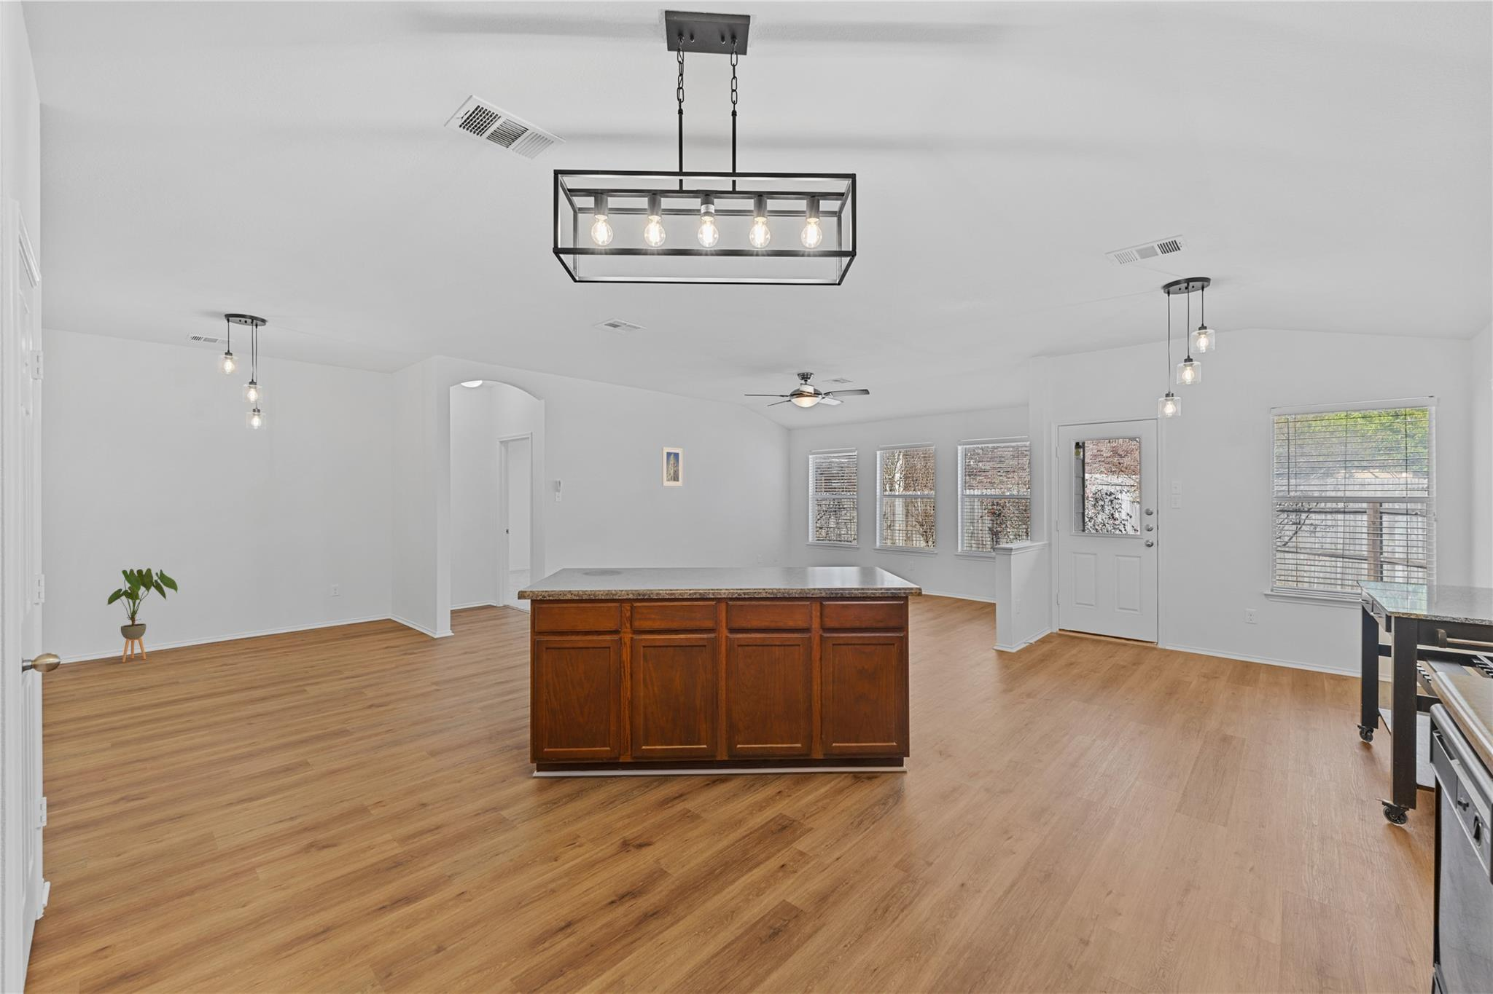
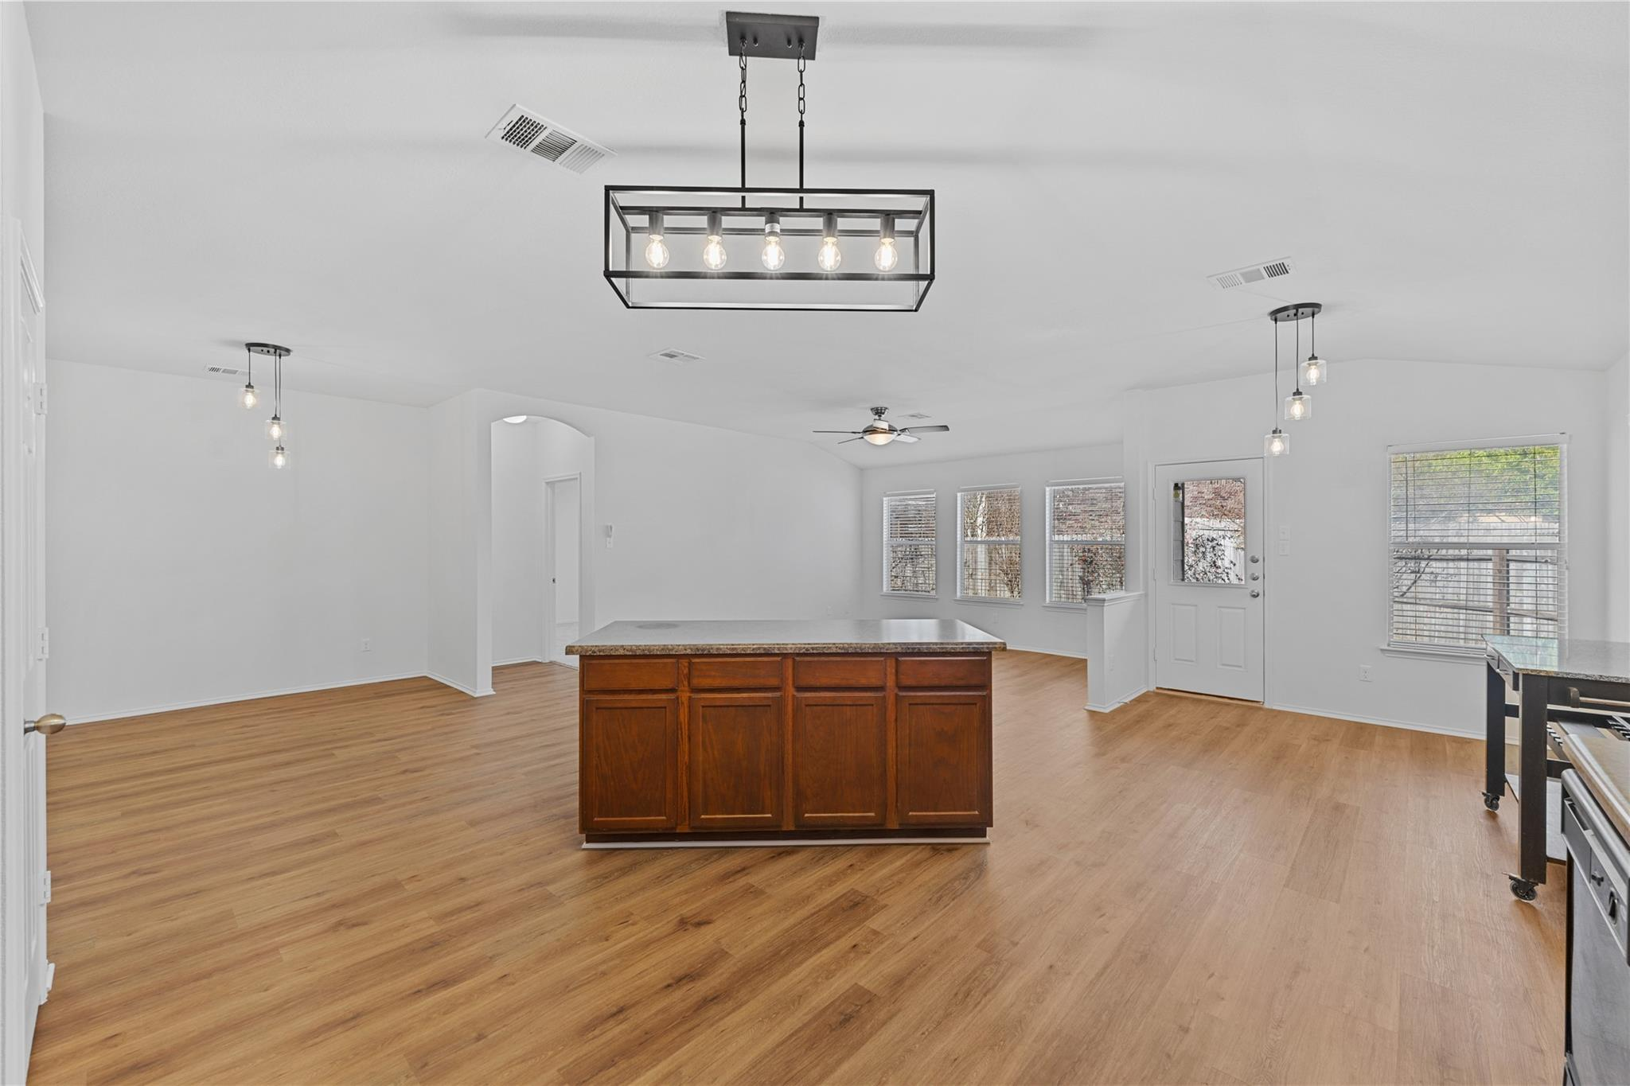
- house plant (137, 612)
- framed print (673, 467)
